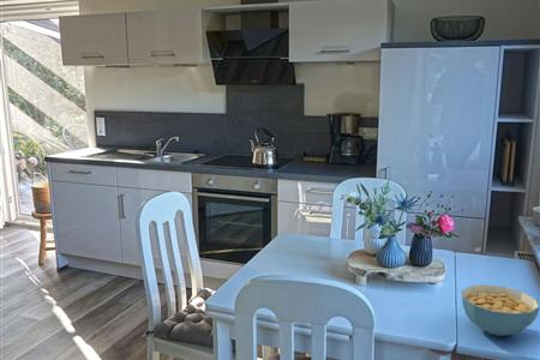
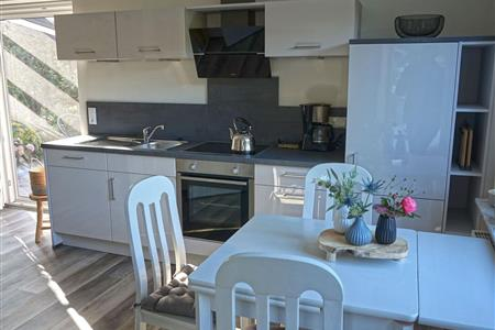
- cereal bowl (497, 314)
